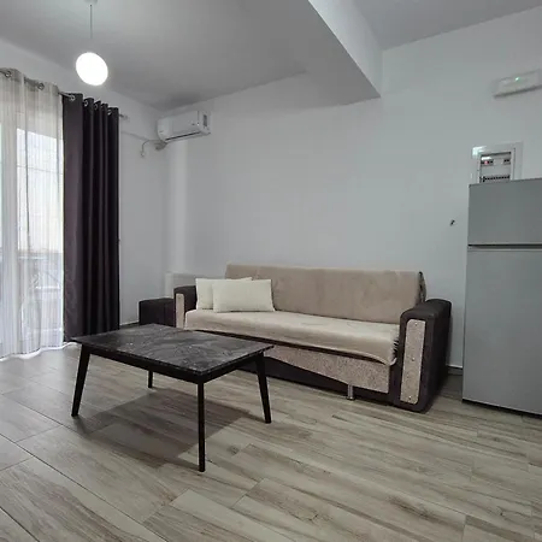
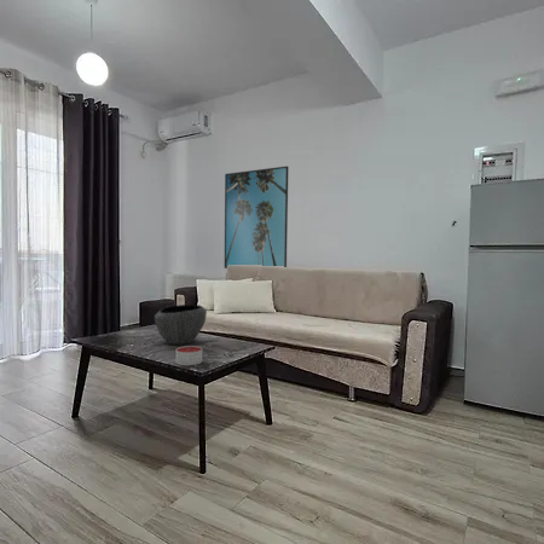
+ candle (189, 354)
+ bowl (180, 324)
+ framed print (254, 220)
